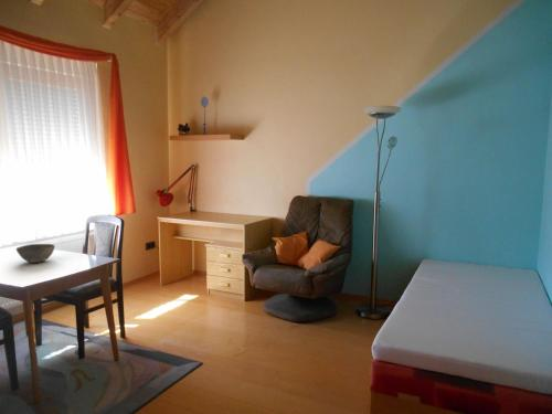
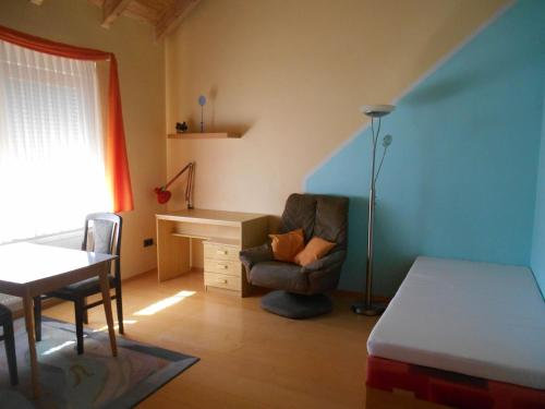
- bowl (36, 253)
